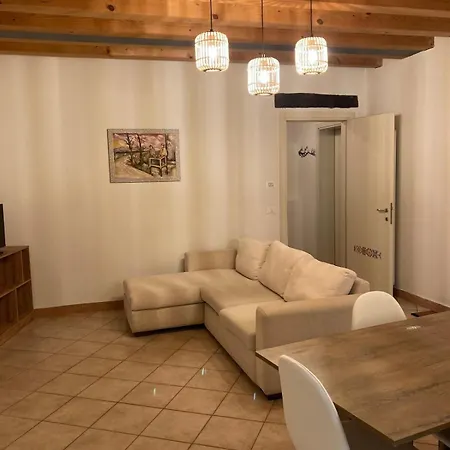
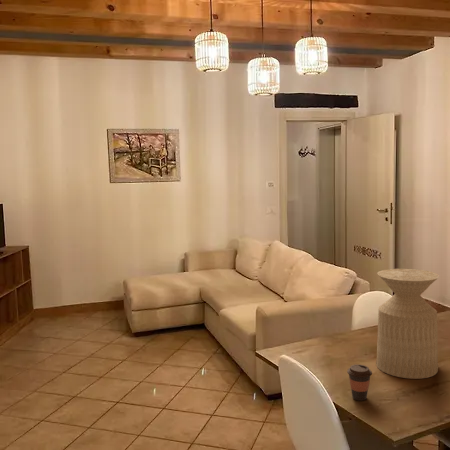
+ coffee cup (359, 382)
+ side table (407, 321)
